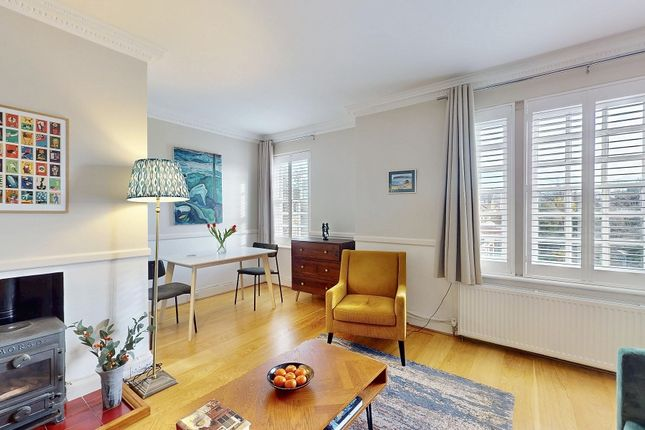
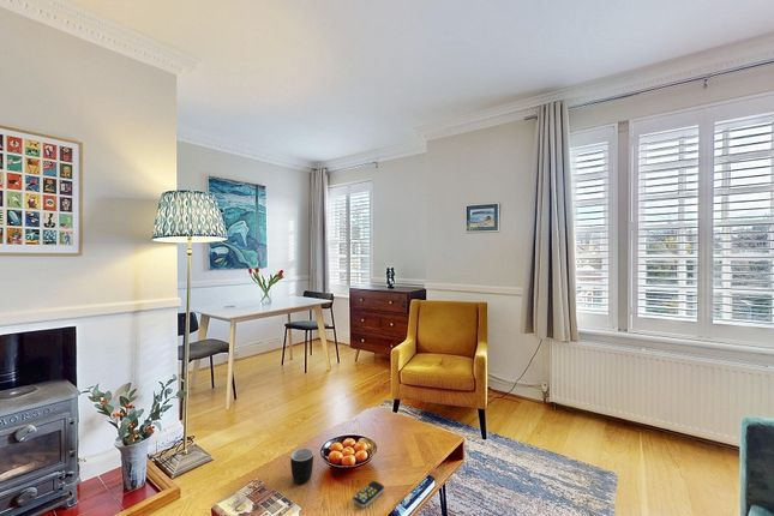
+ remote control (368, 493)
+ mug (300, 464)
